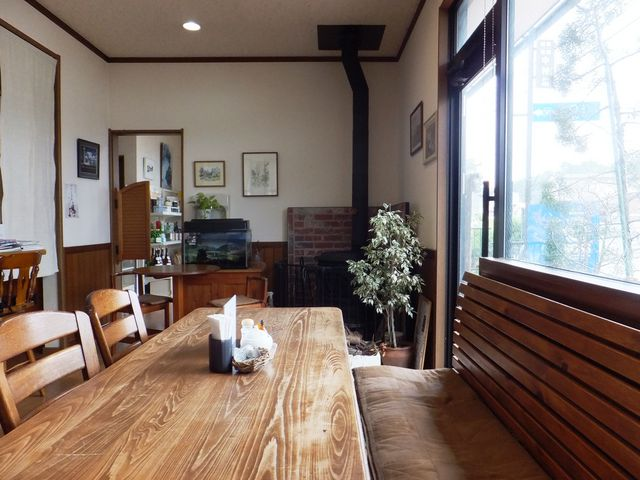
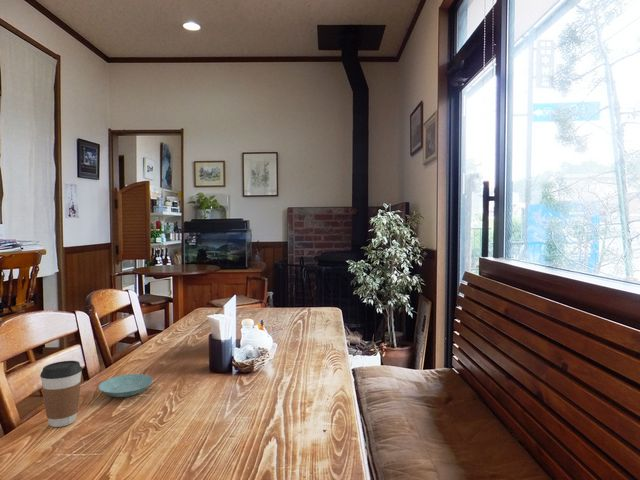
+ coffee cup (61, 393)
+ saucer (126, 387)
